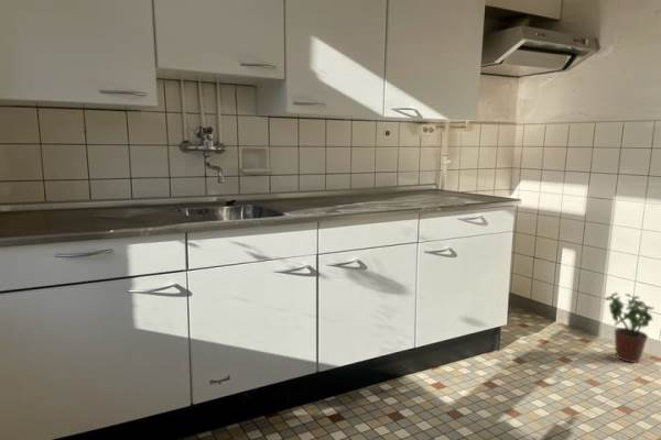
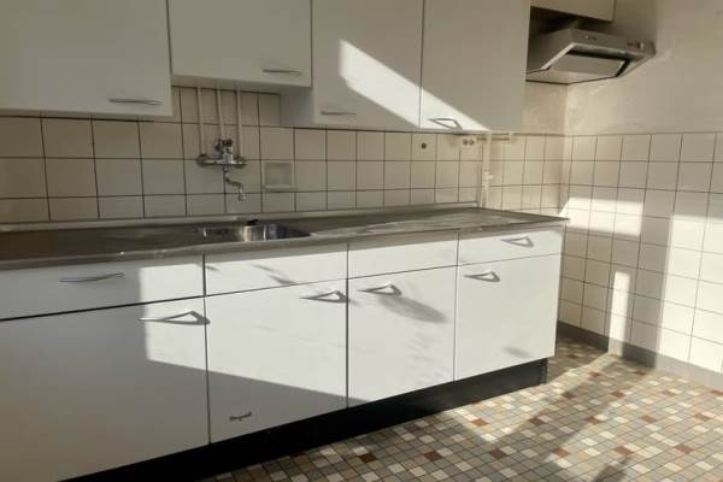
- potted plant (631, 326)
